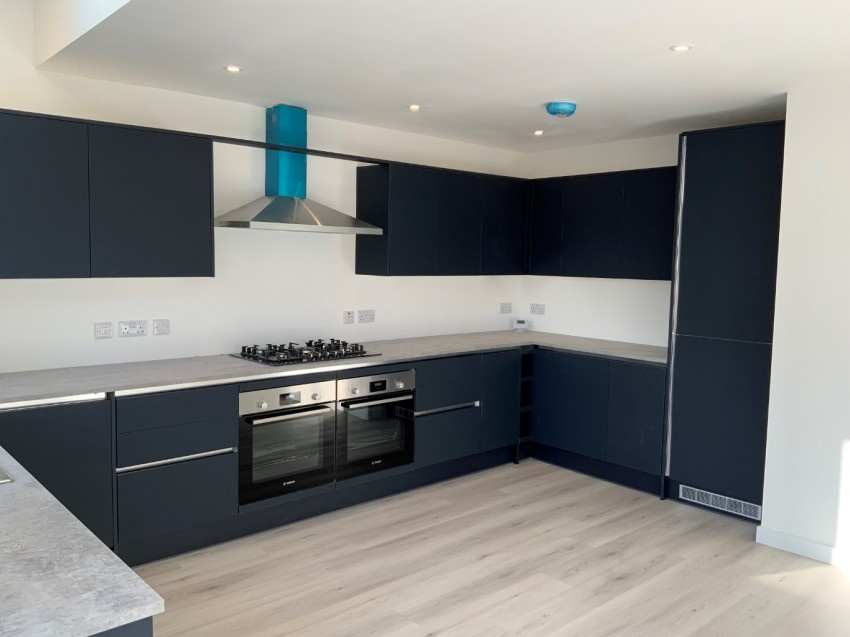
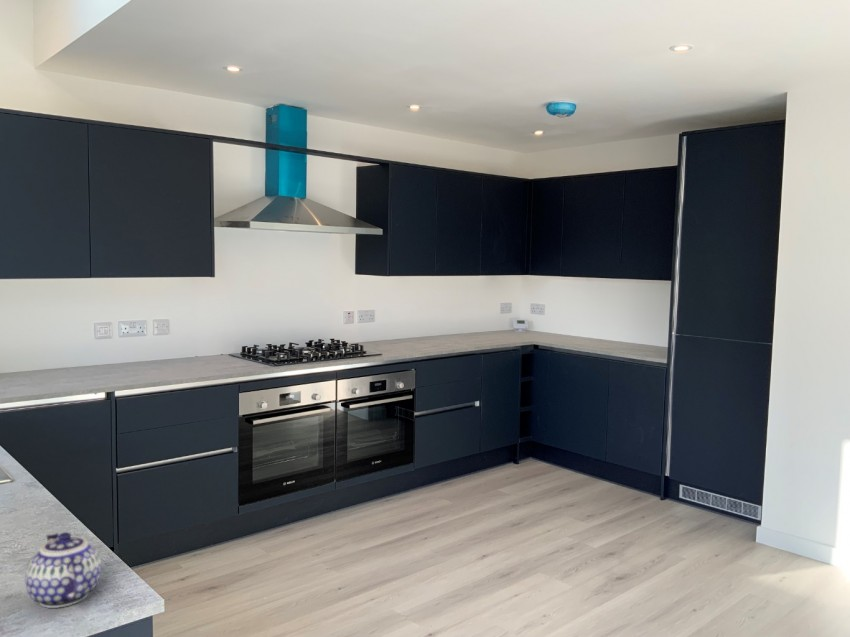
+ teapot (64, 564)
